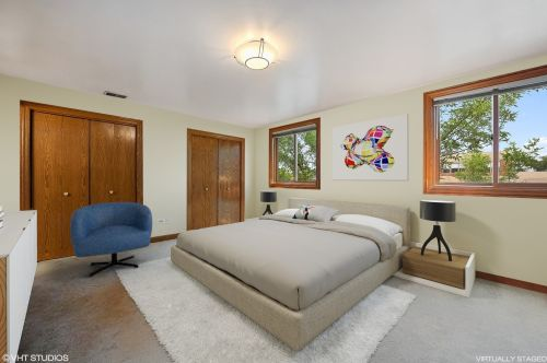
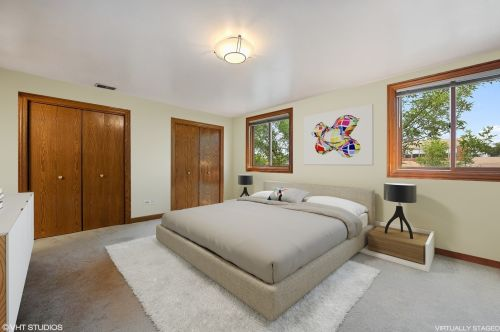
- armchair (114, 235)
